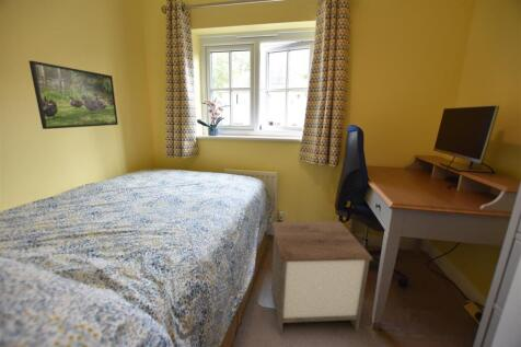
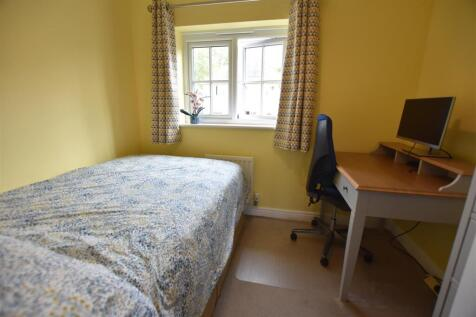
- nightstand (312, 271)
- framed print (81, 99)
